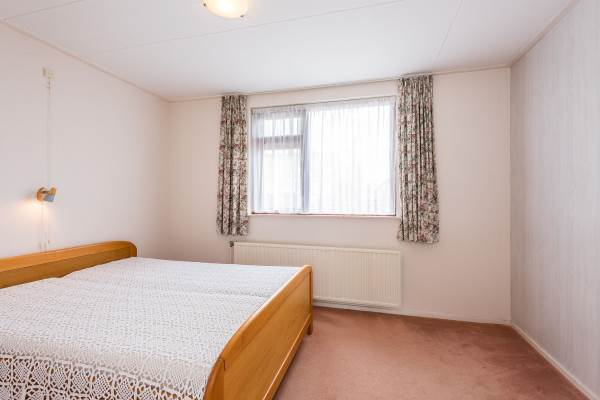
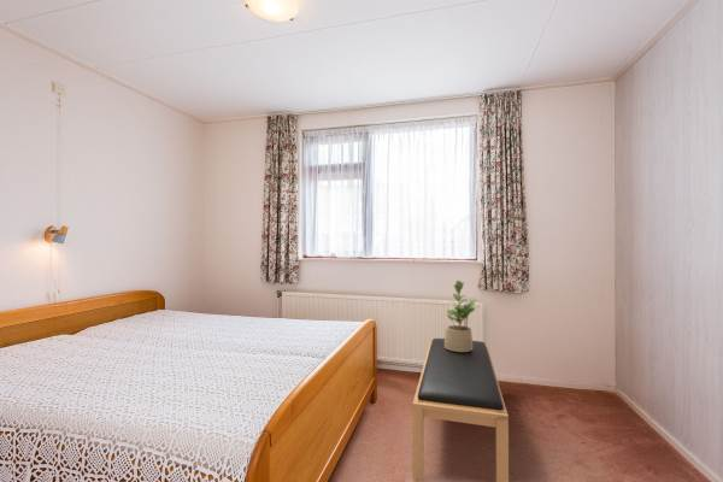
+ potted plant (460, 313)
+ bench (458, 392)
